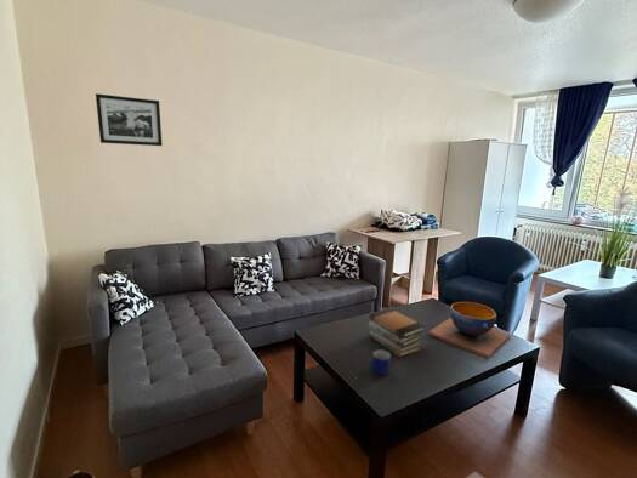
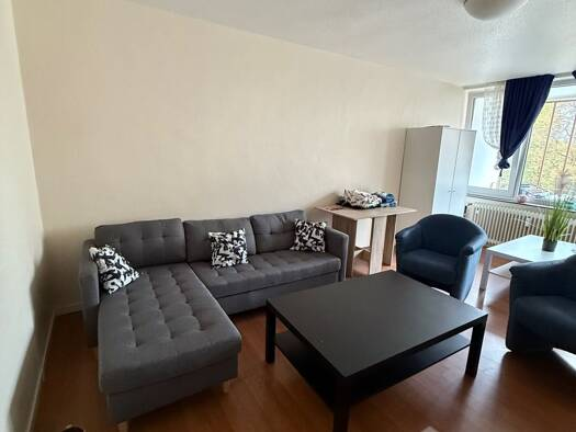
- book stack (394, 331)
- mug (379, 363)
- picture frame (130, 121)
- decorative bowl (471, 323)
